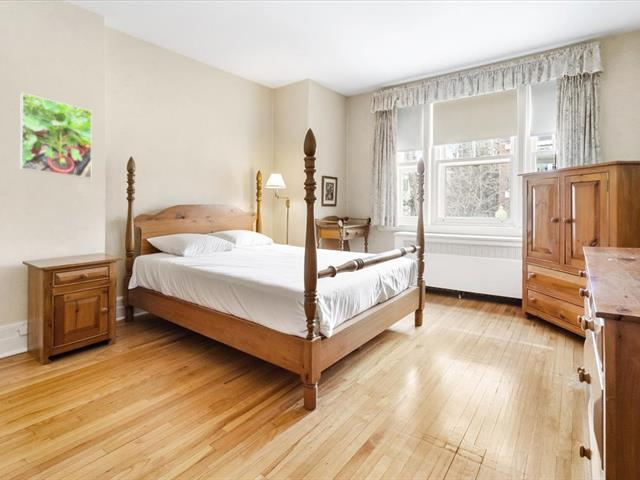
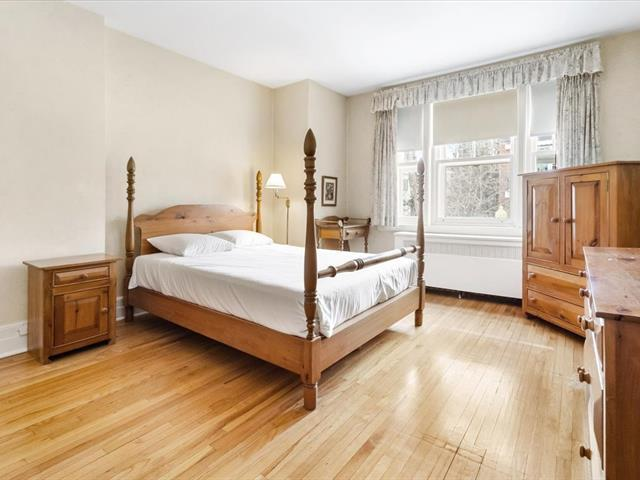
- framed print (58, 138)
